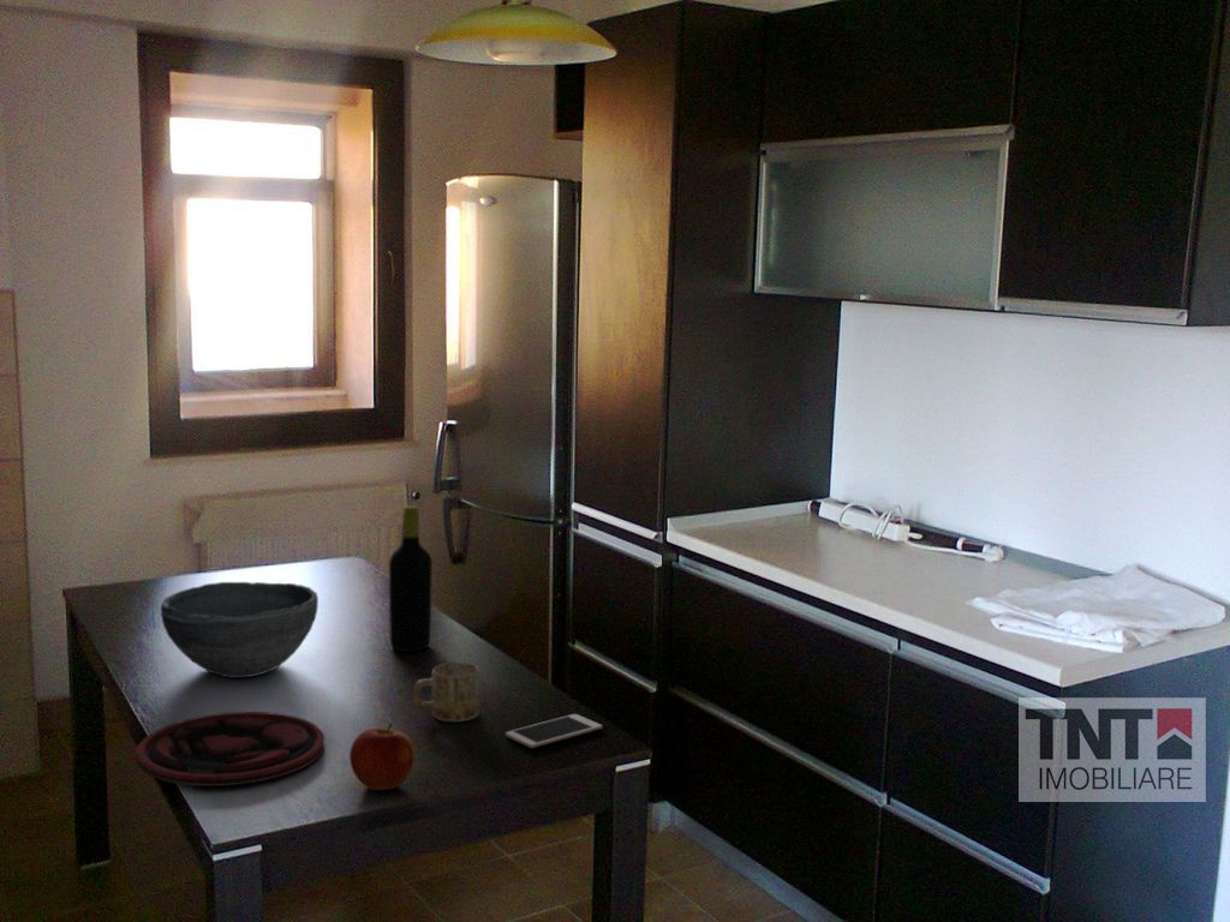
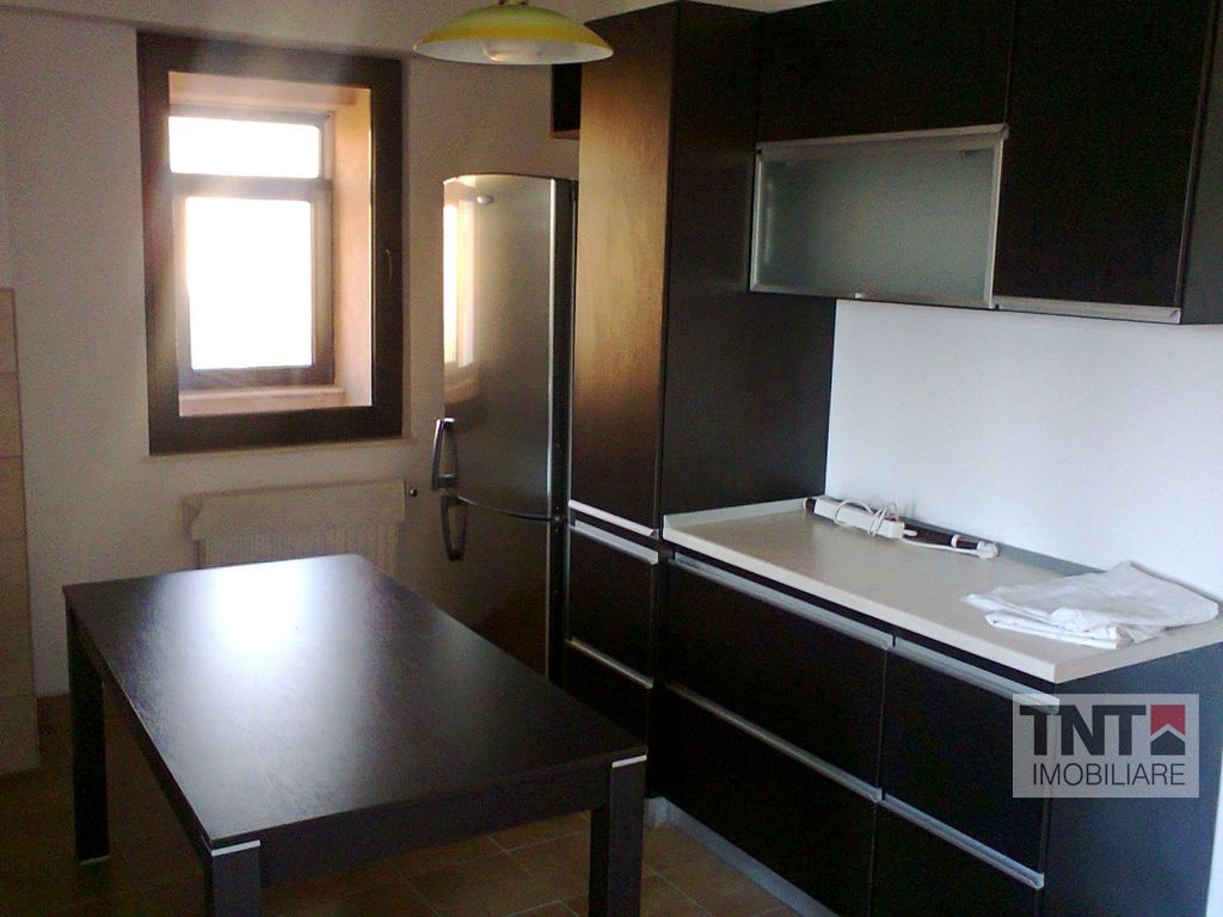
- plate (232, 744)
- apple (382, 755)
- bowl (241, 631)
- mug (446, 693)
- cell phone (554, 730)
- bottle (410, 576)
